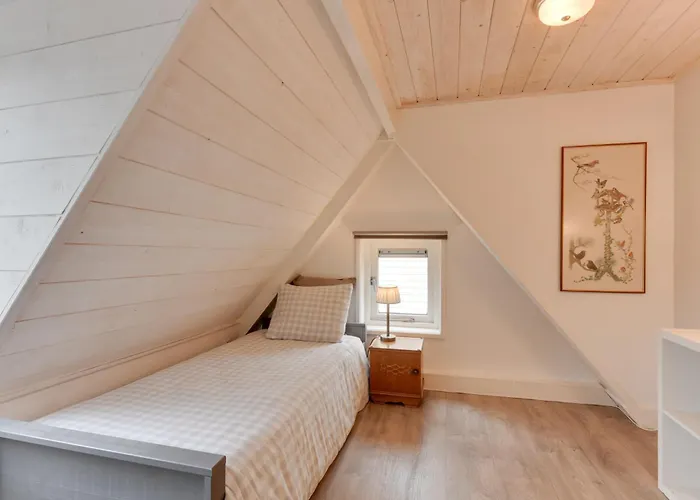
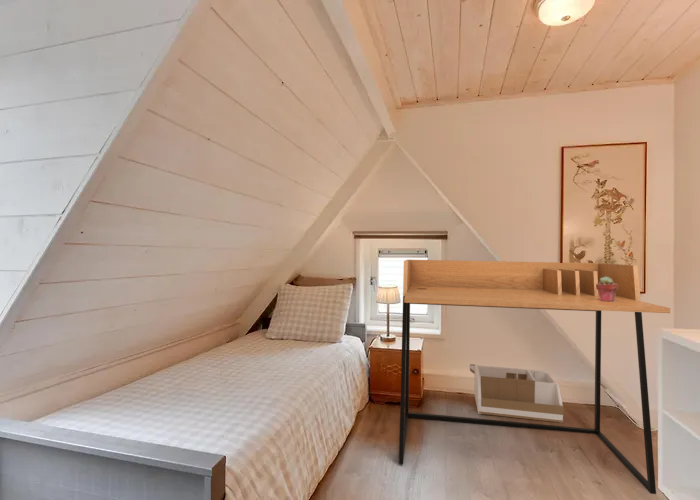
+ potted succulent (606, 288)
+ desk (510, 307)
+ storage bin (512, 390)
